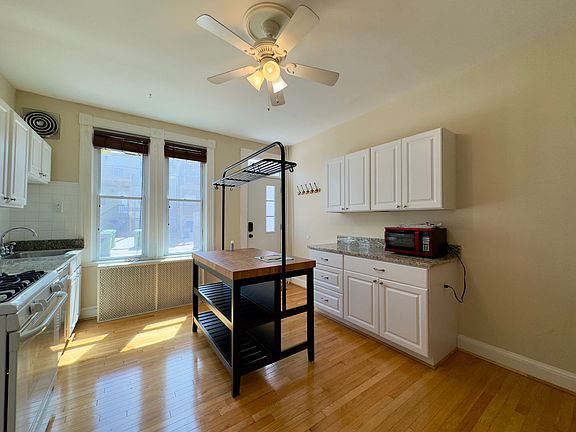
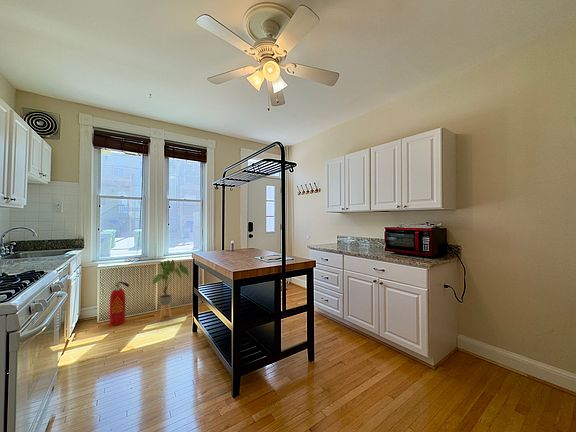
+ house plant (167, 288)
+ fire extinguisher (118, 302)
